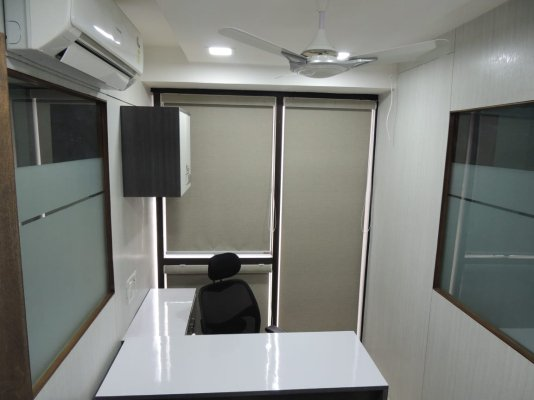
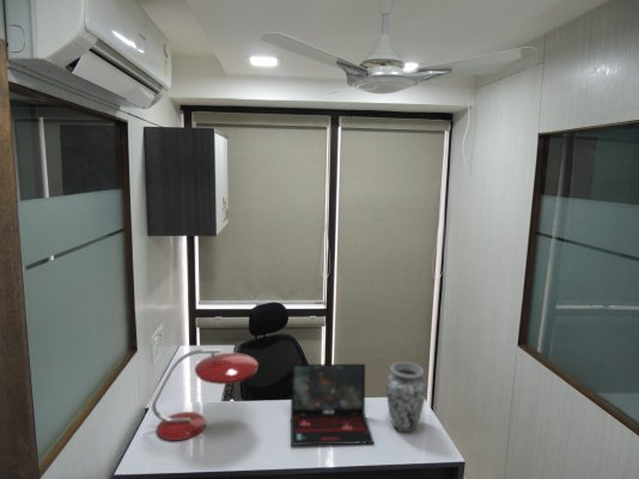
+ vase (404, 396)
+ laptop (330, 402)
+ desk lamp (206, 381)
